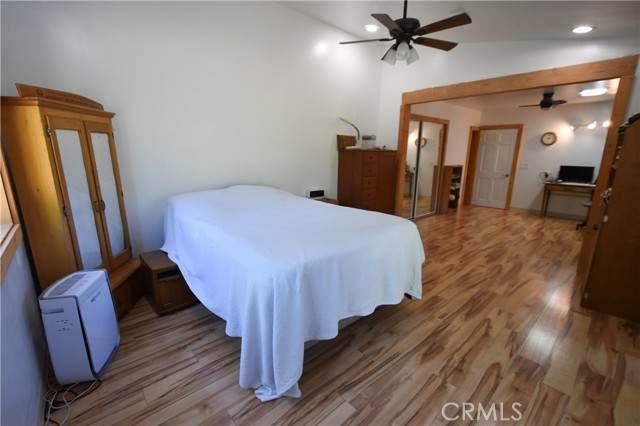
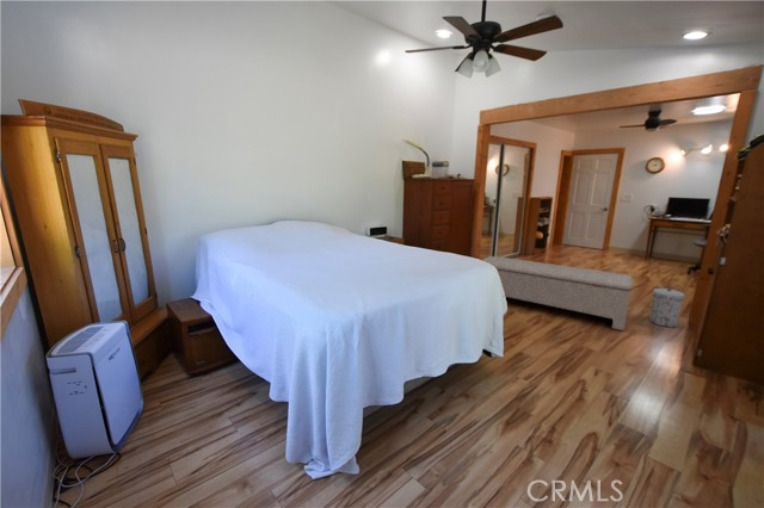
+ bench (546, 286)
+ trash can (665, 305)
